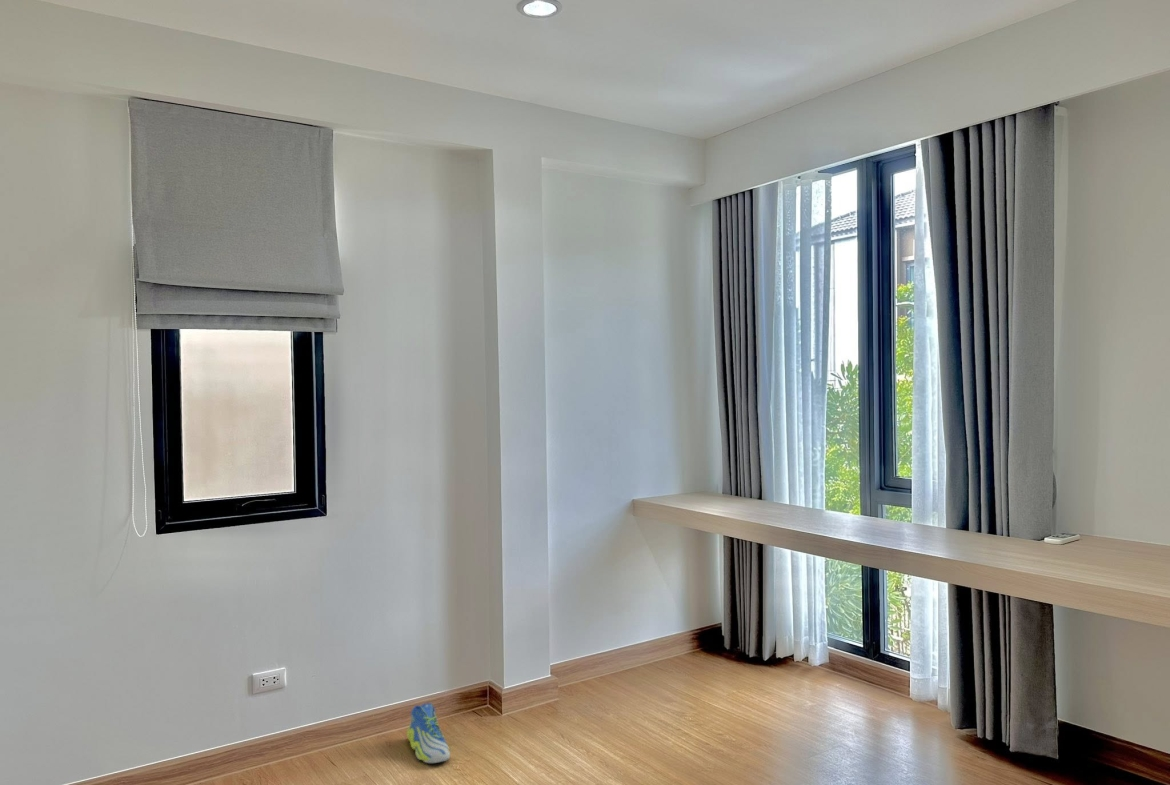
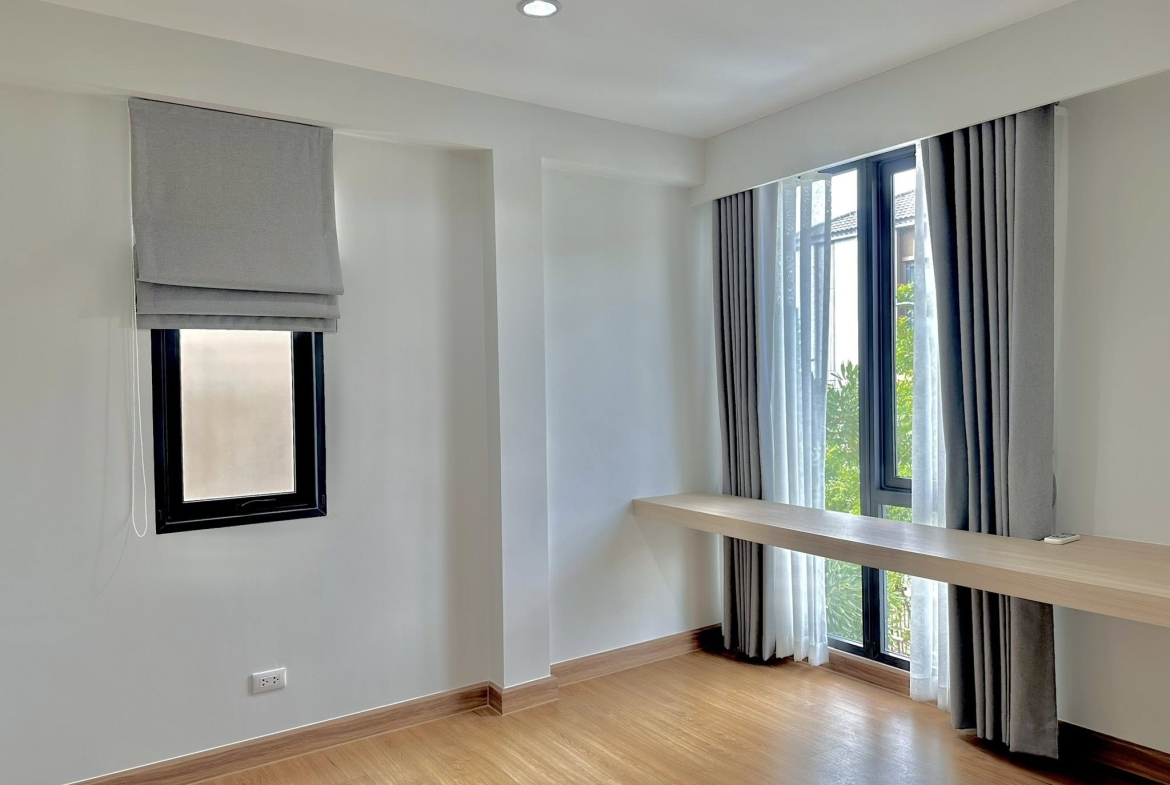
- sneaker (426, 730)
